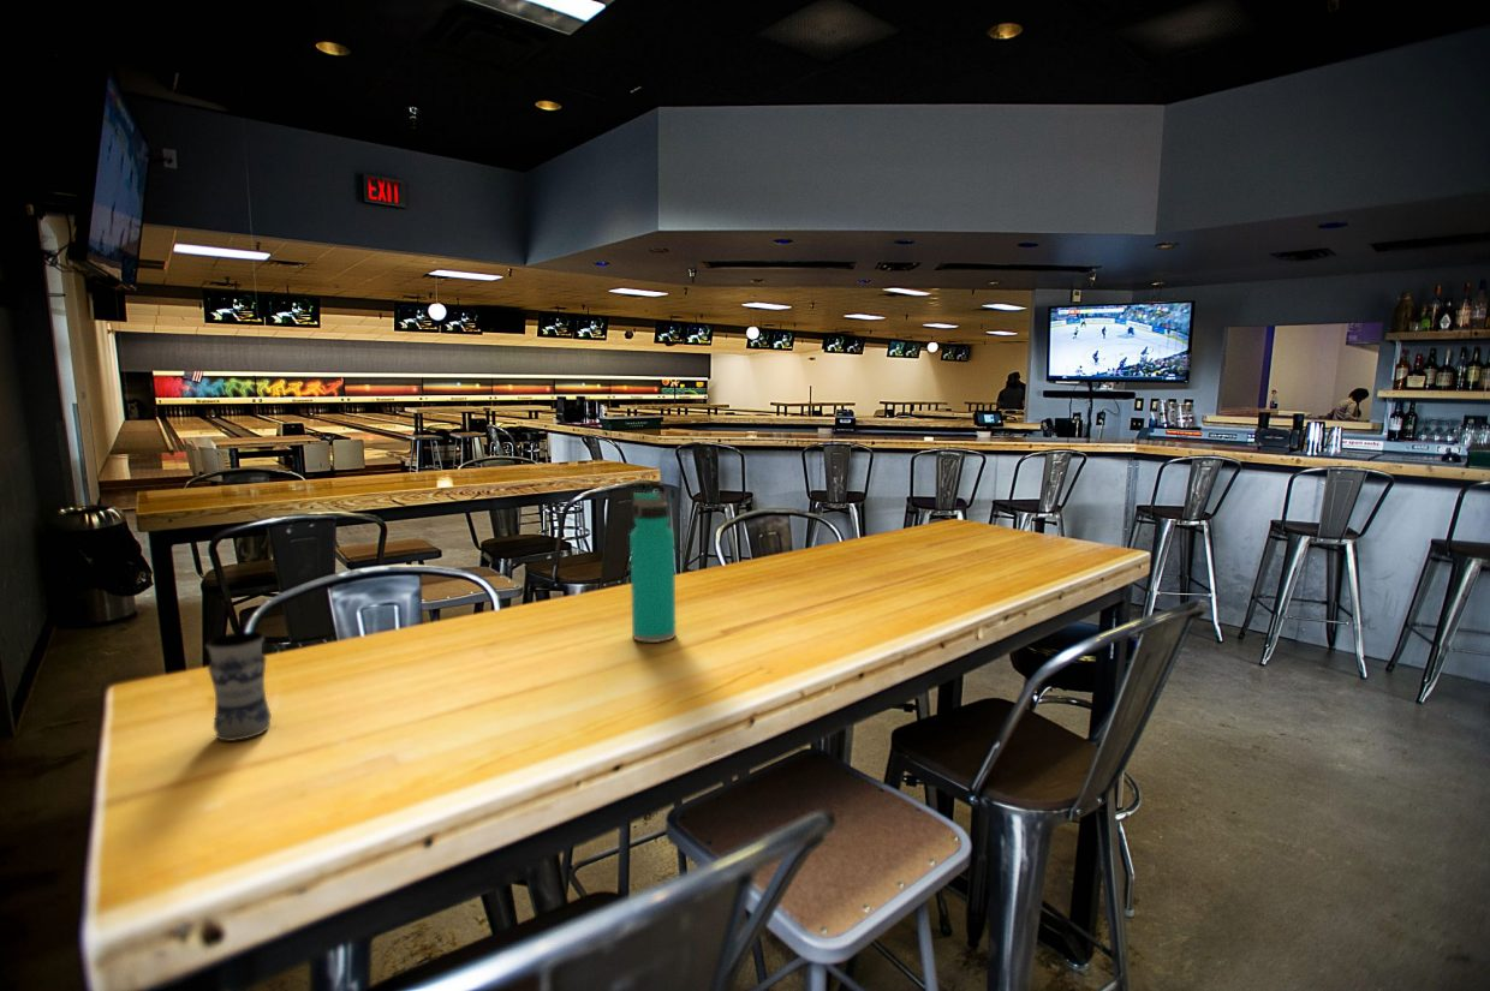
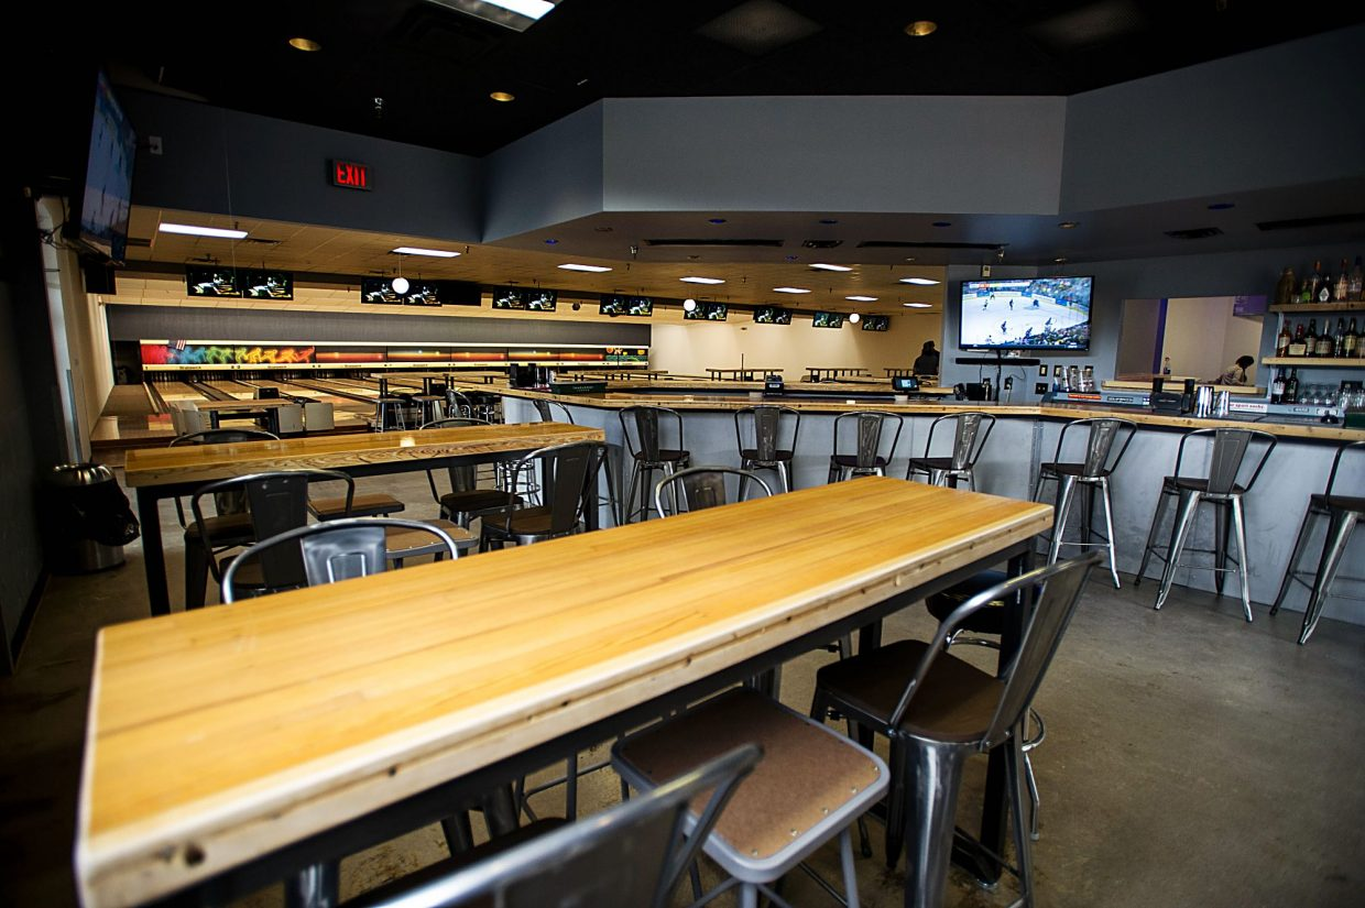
- jar (239, 685)
- water bottle (652, 565)
